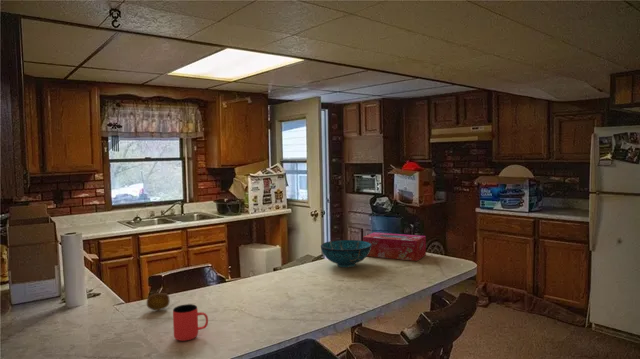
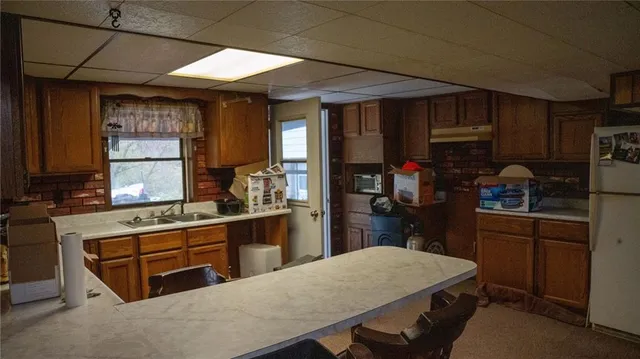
- tissue box (394, 245)
- fruit (158, 301)
- decorative bowl (346, 254)
- cup (190, 321)
